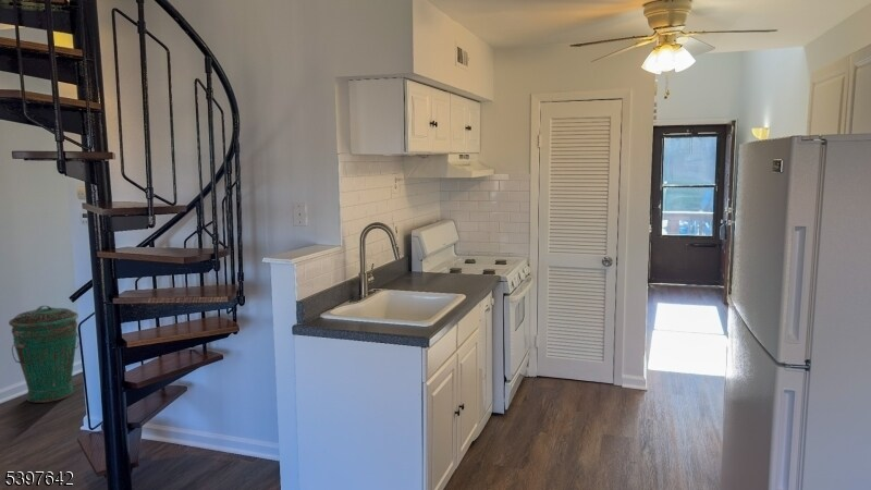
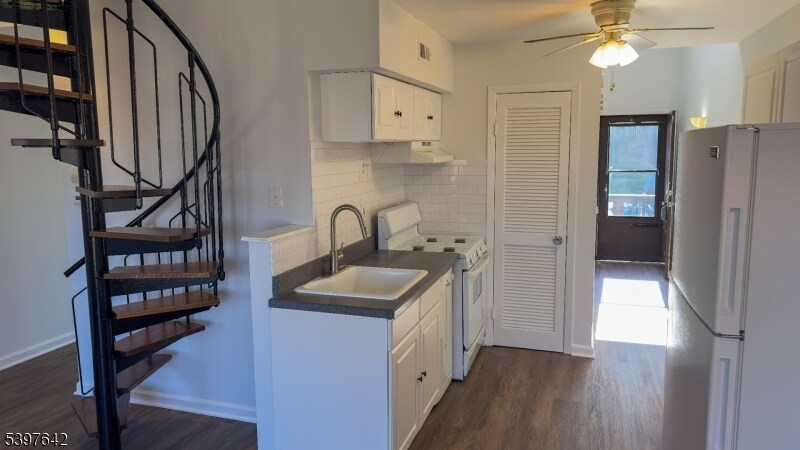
- trash can (47, 351)
